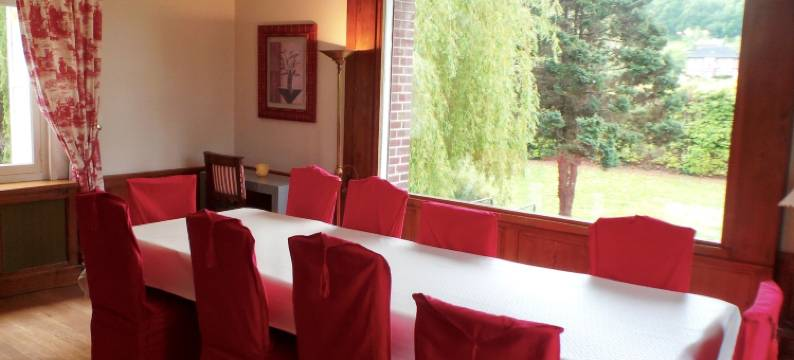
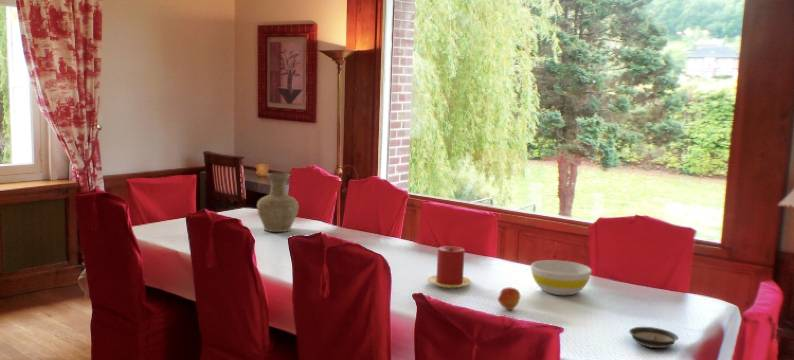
+ vase (277, 201)
+ bowl (560, 279)
+ candle (450, 266)
+ saucer (652, 339)
+ fruit (509, 298)
